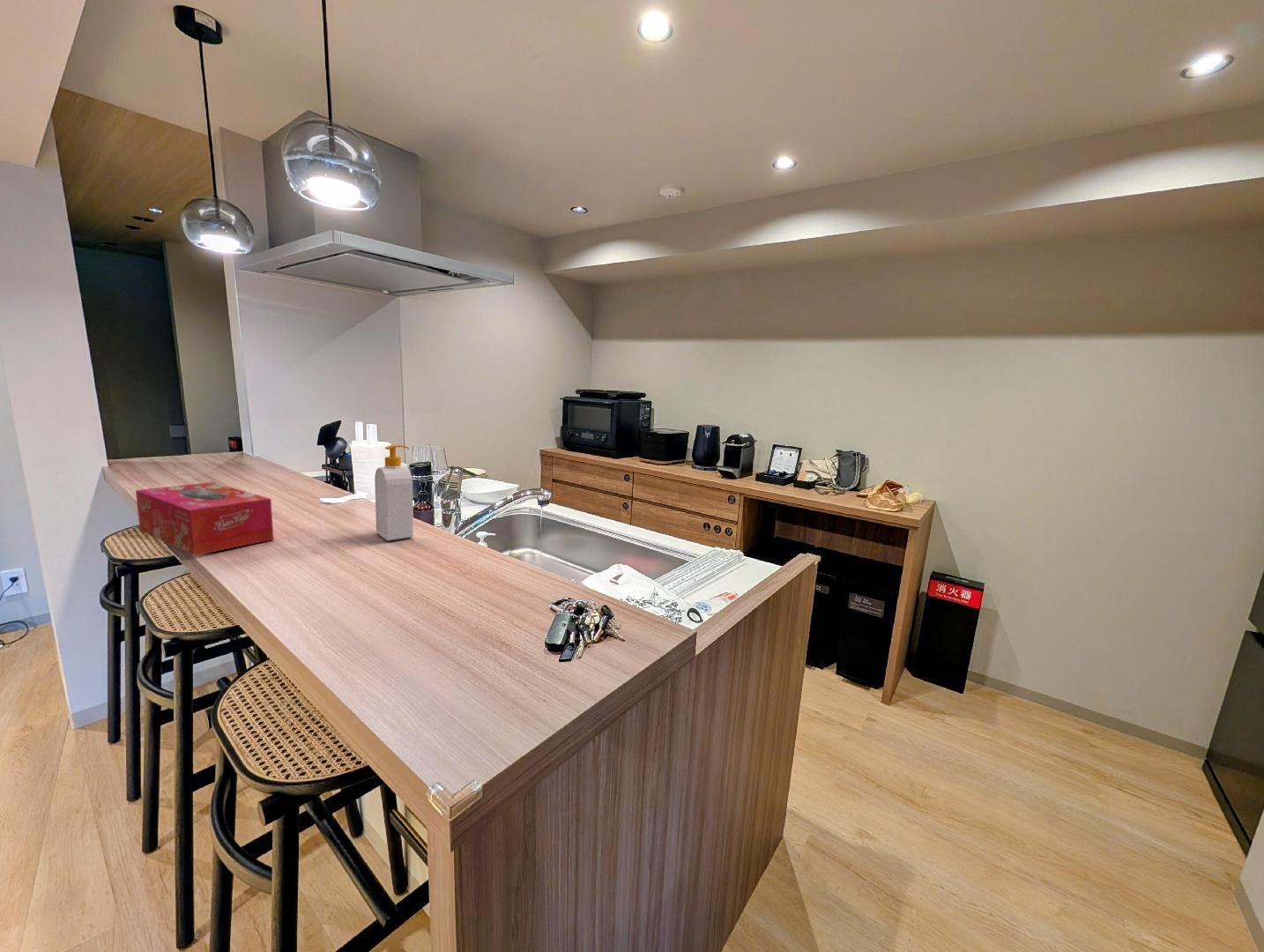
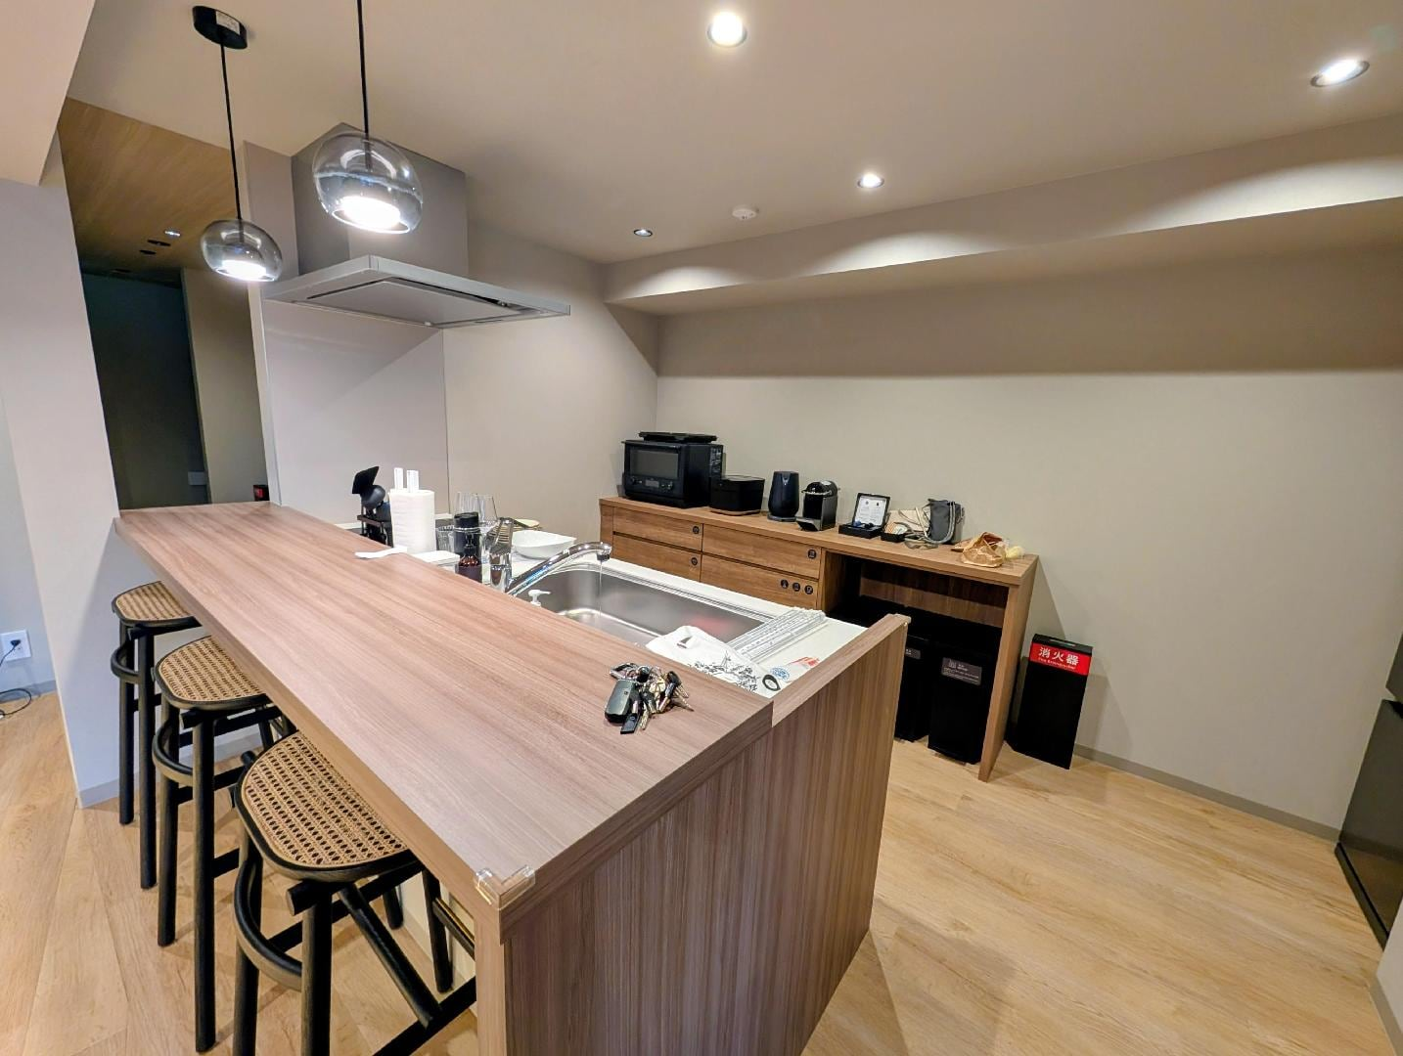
- soap bottle (395, 490)
- tissue box (204, 515)
